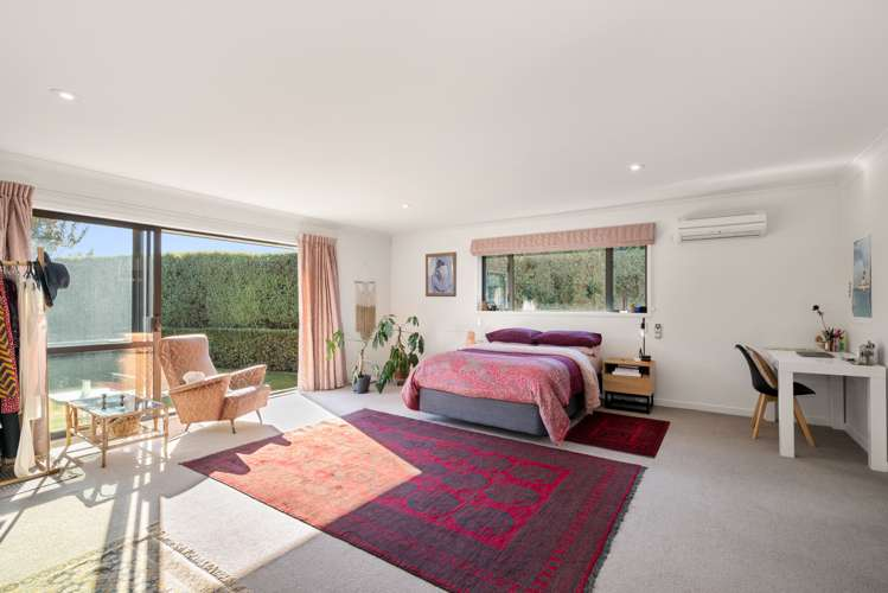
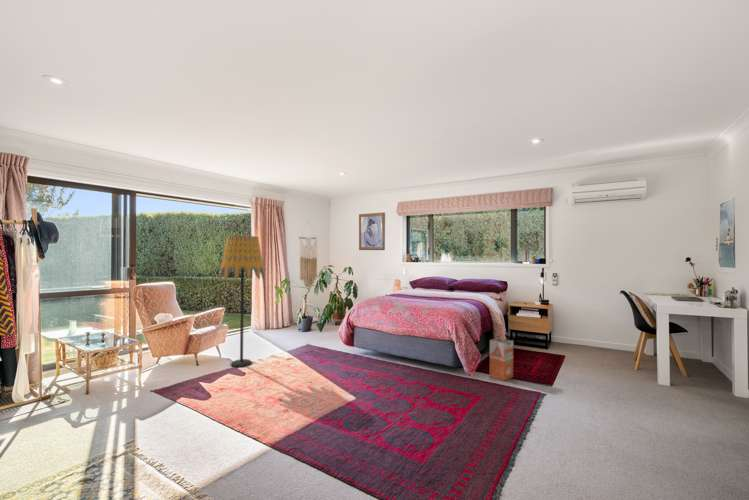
+ floor lamp (242, 300)
+ waste bin (502, 357)
